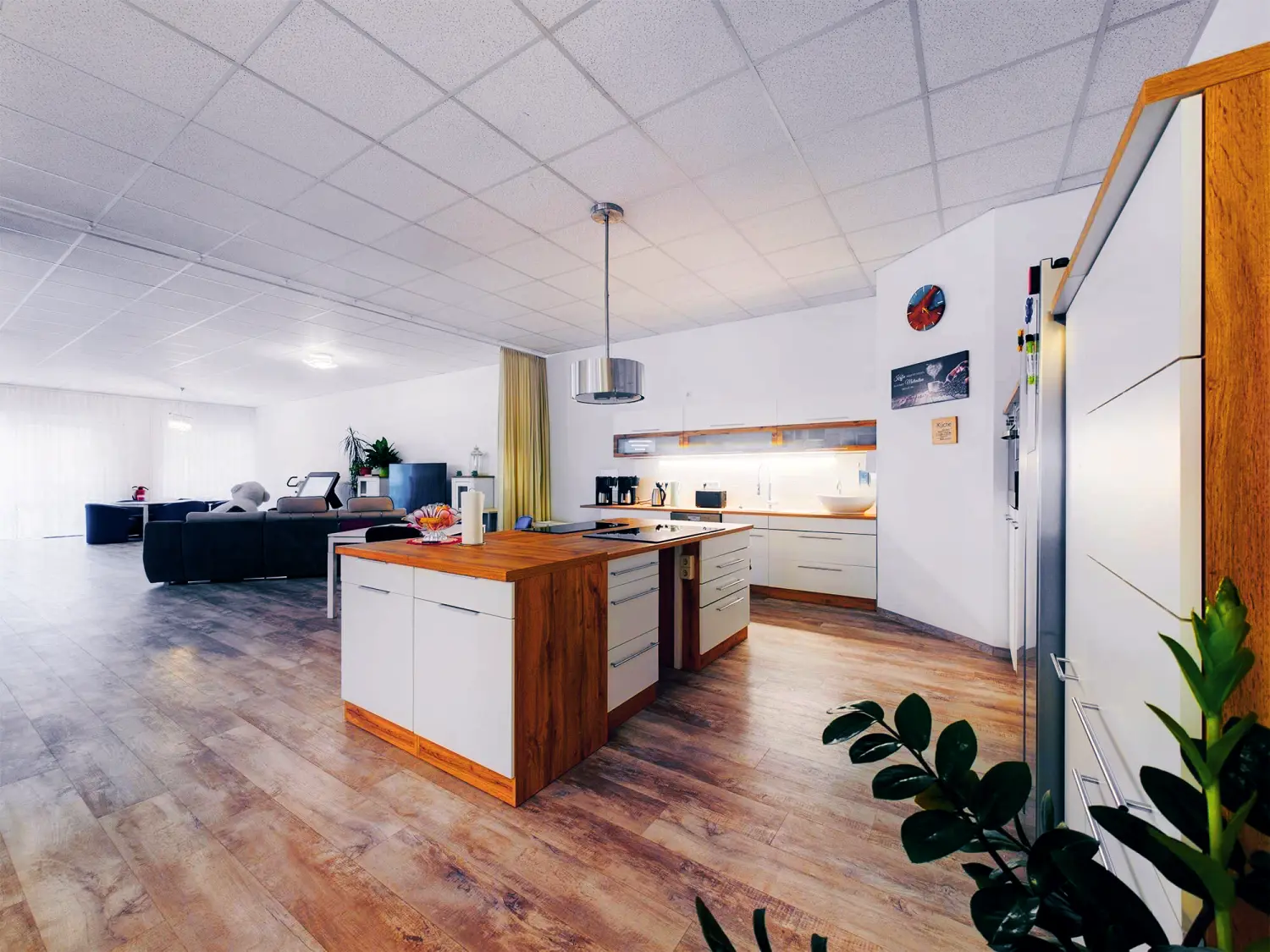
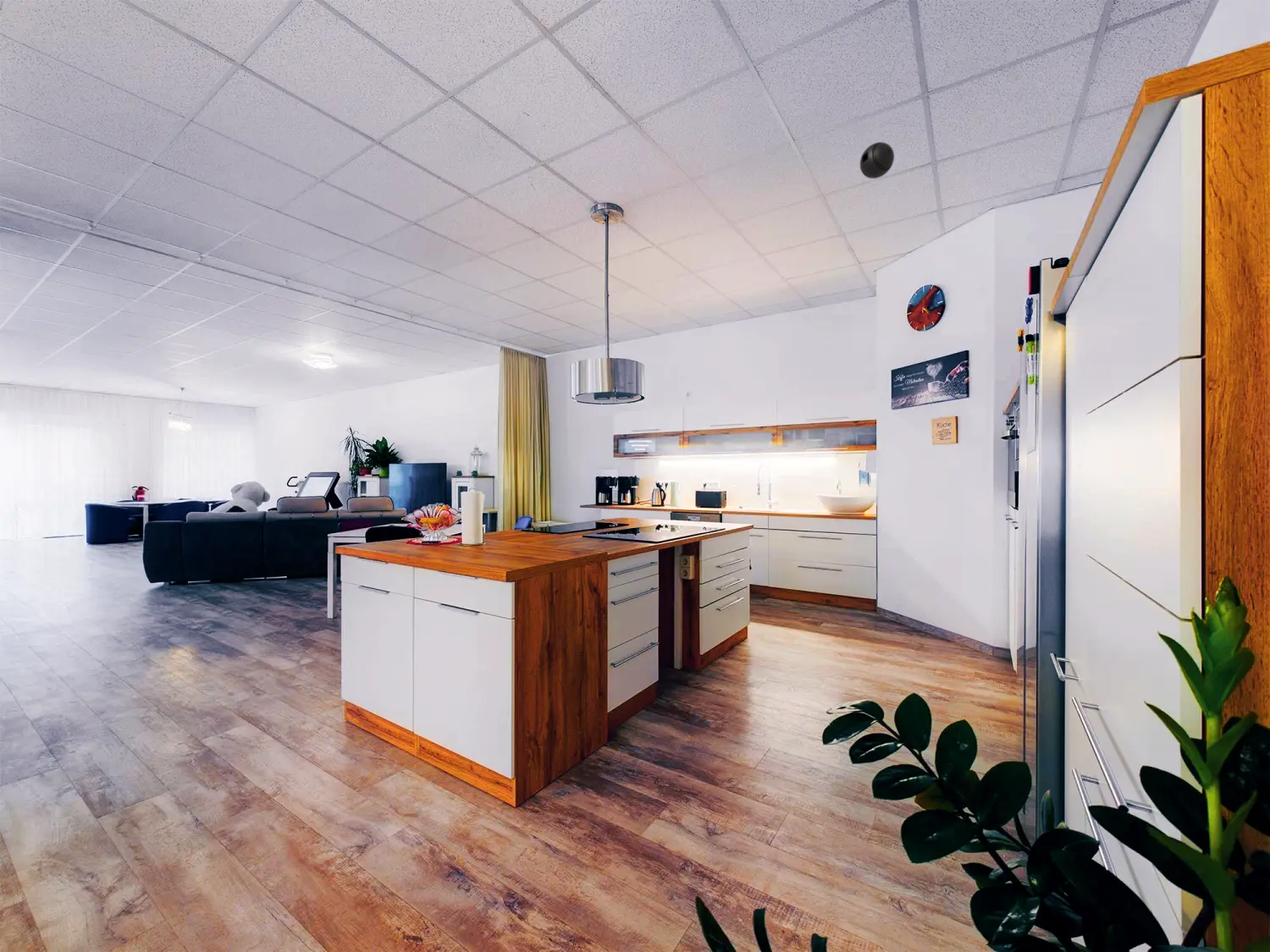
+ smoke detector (876, 160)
